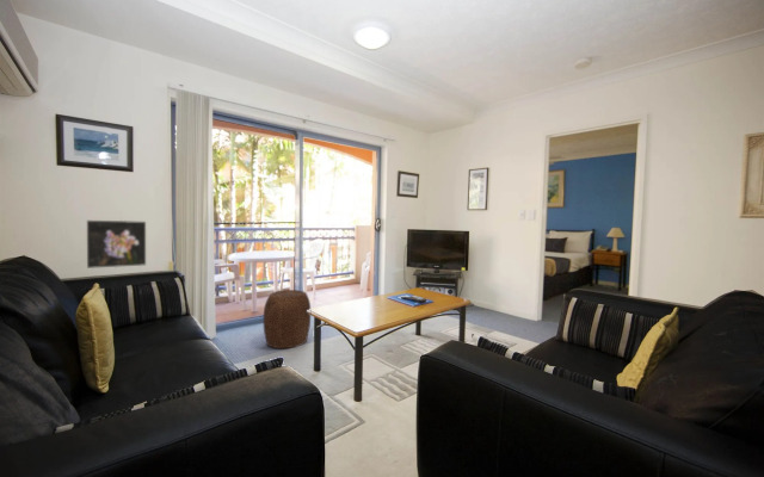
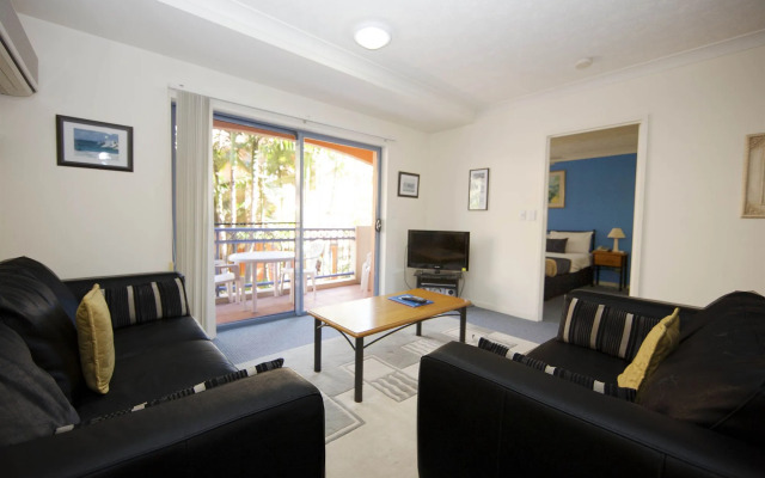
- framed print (117, 243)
- stool (286, 317)
